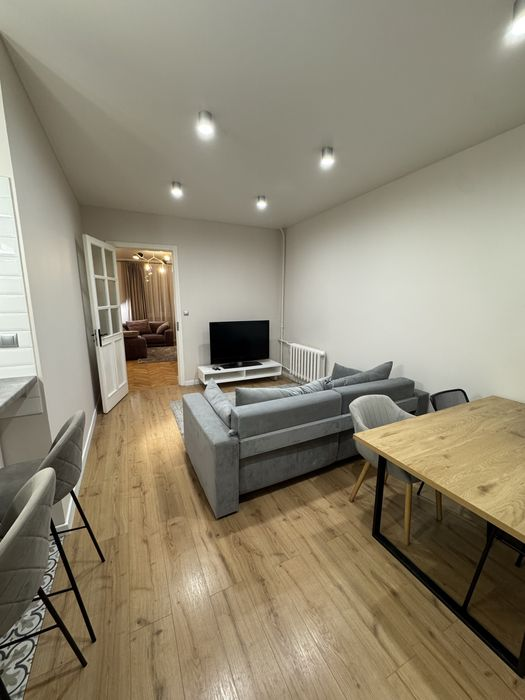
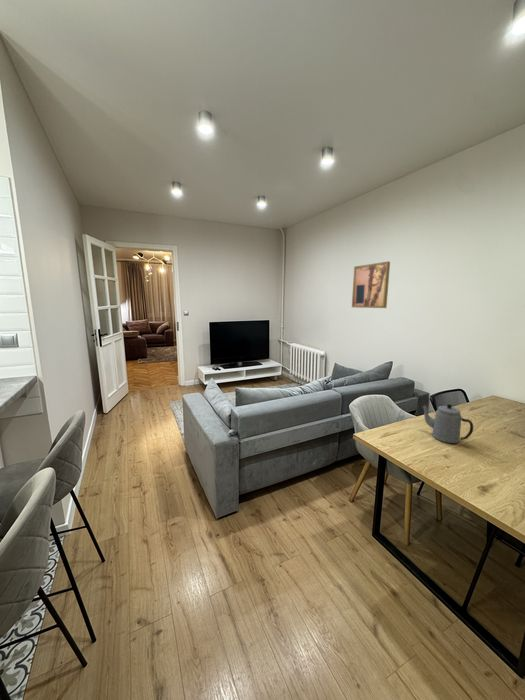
+ wall art (369, 286)
+ teapot (445, 420)
